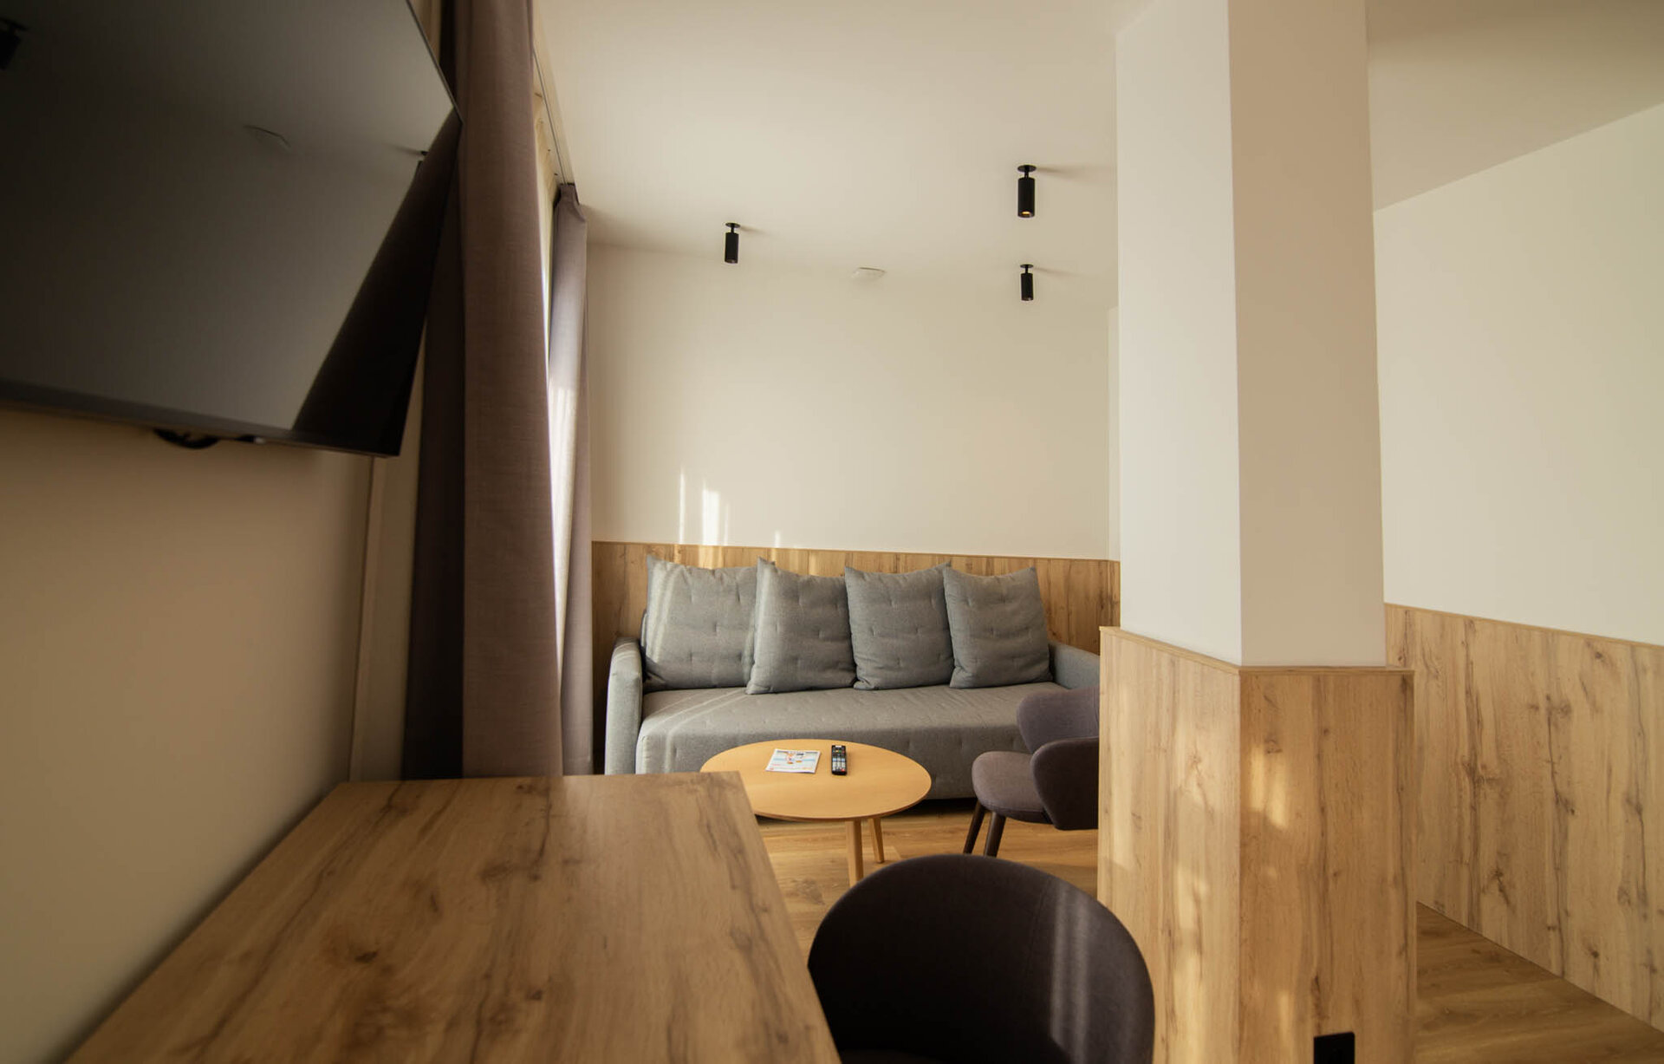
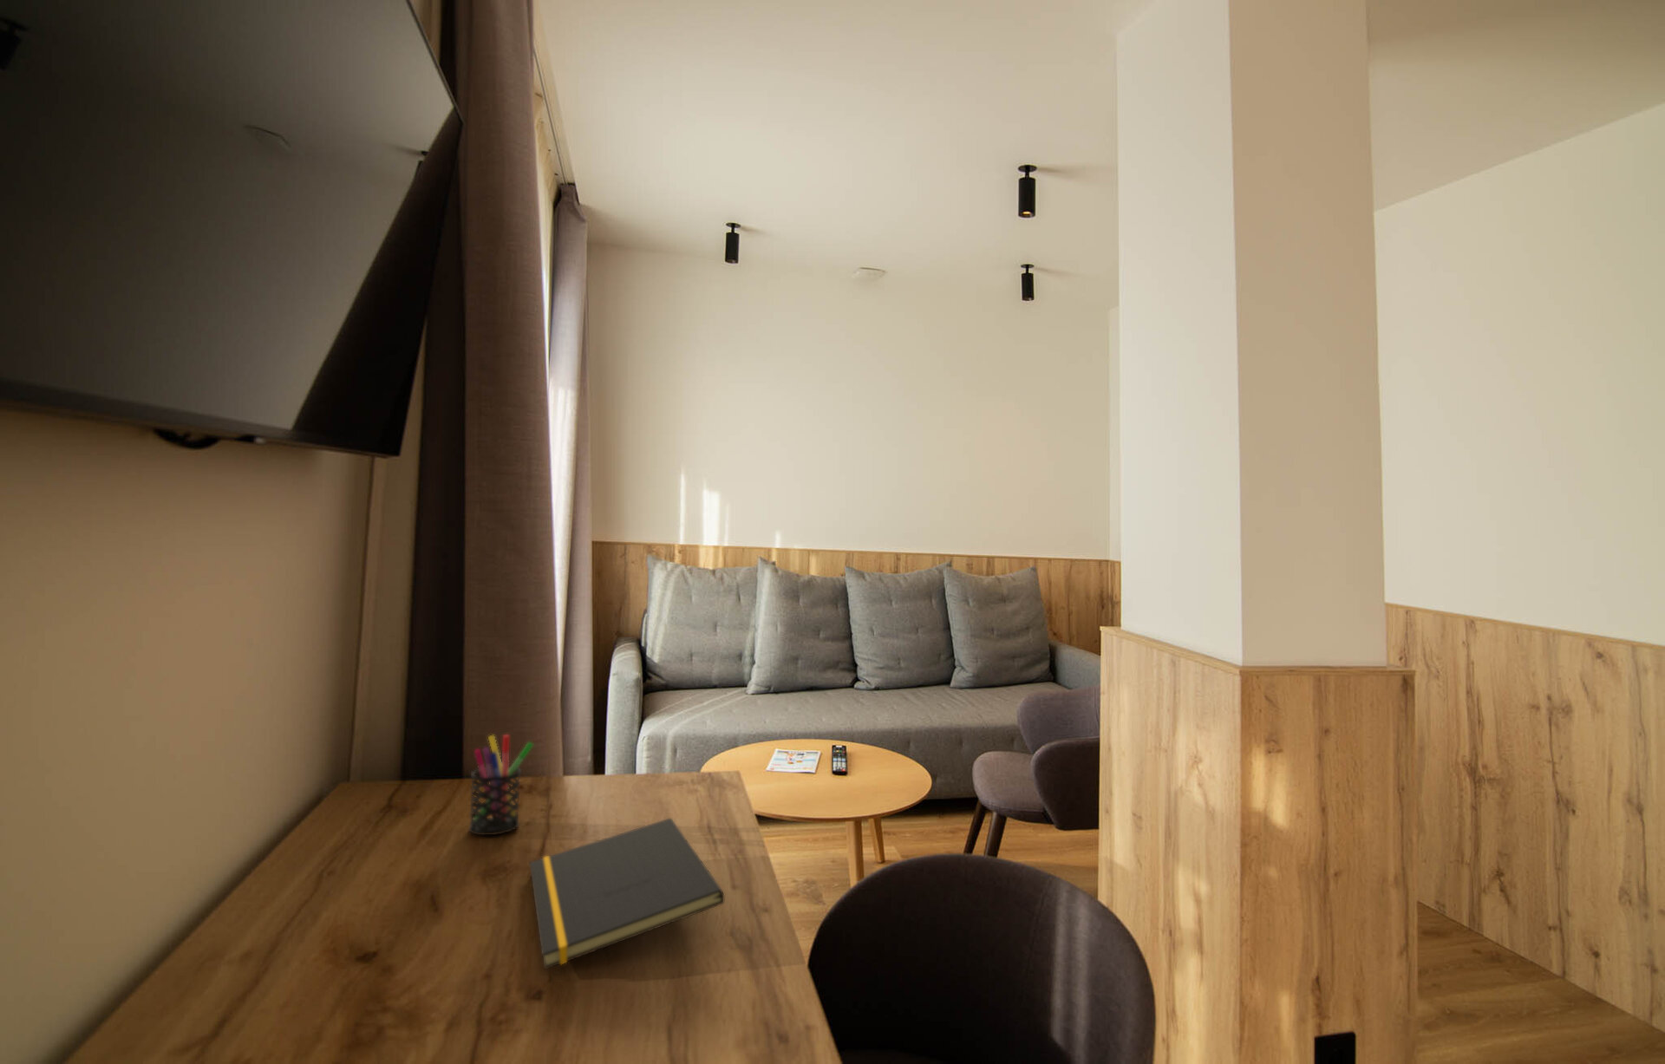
+ pen holder (502, 779)
+ notepad (618, 881)
